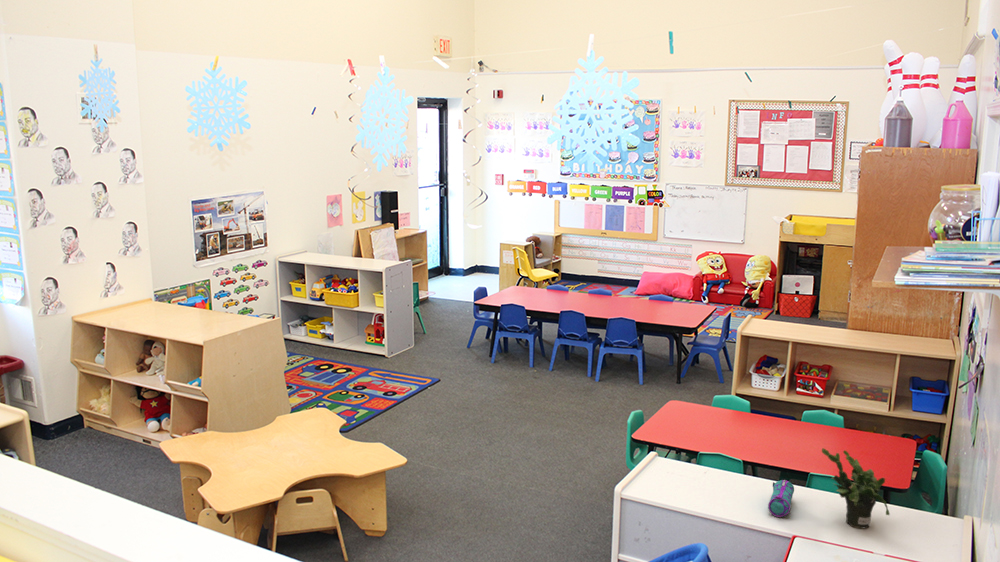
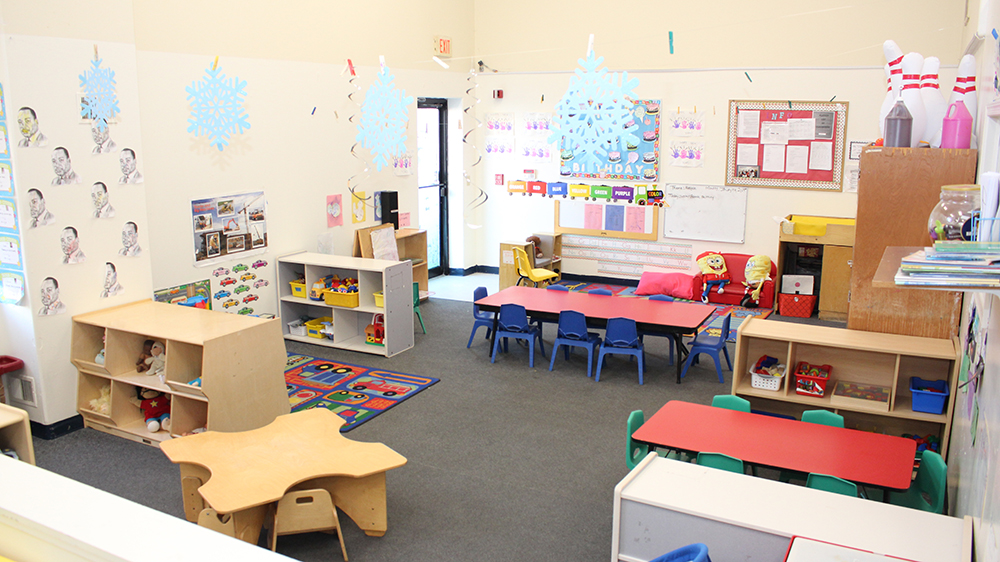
- pencil case (781, 497)
- potted plant (852, 491)
